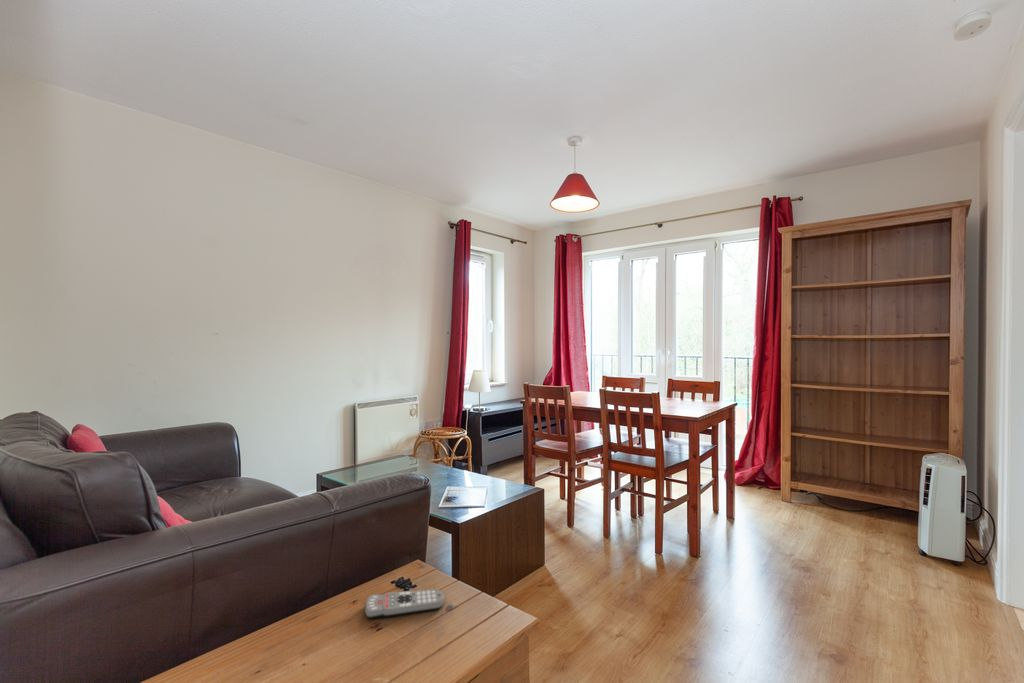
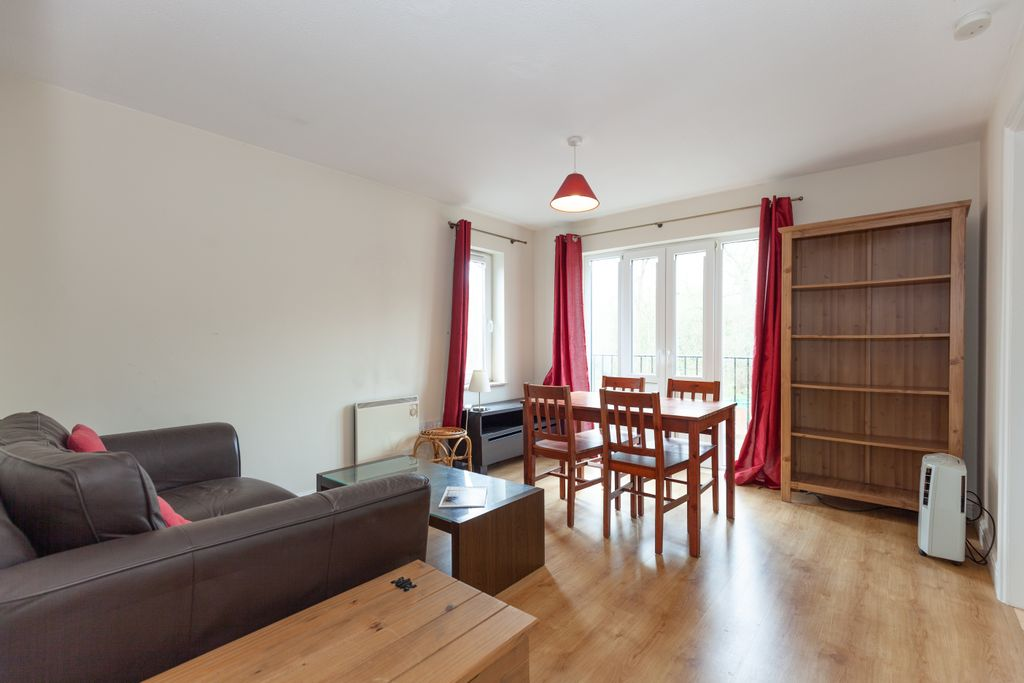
- remote control (405, 602)
